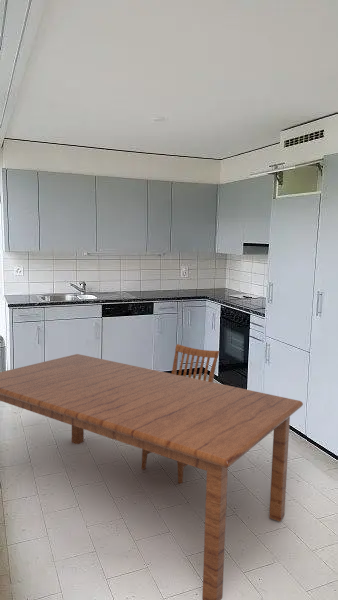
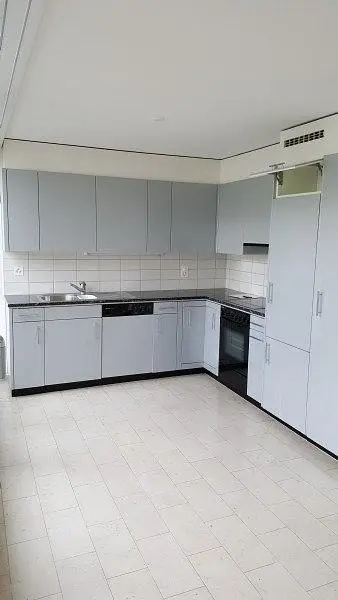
- dining table (144, 426)
